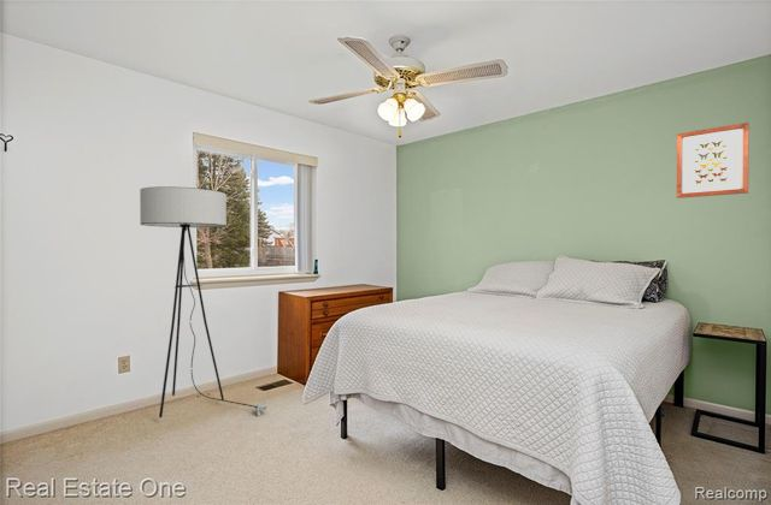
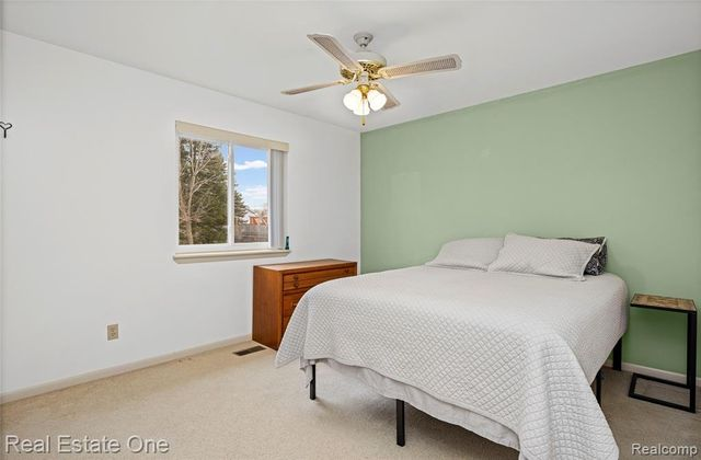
- wall art (711, 161)
- floor lamp (200, 301)
